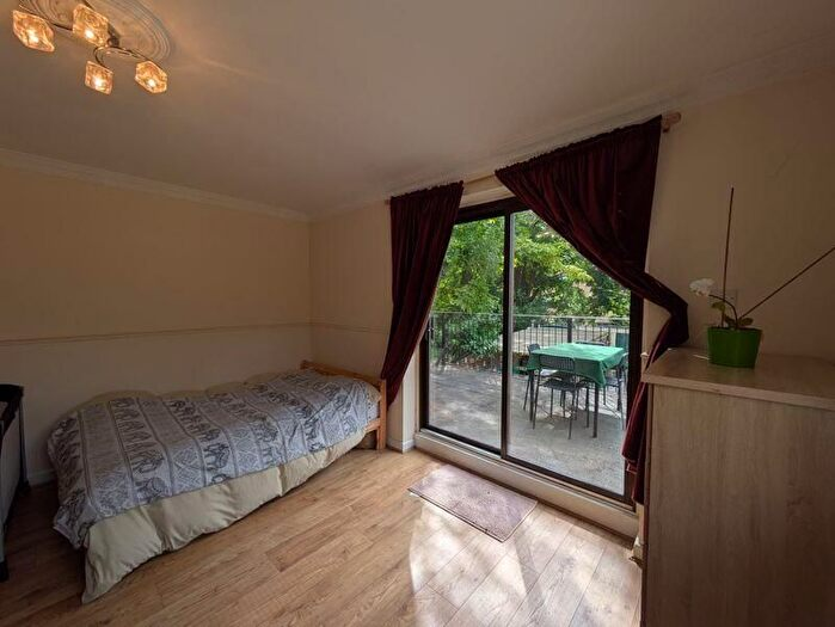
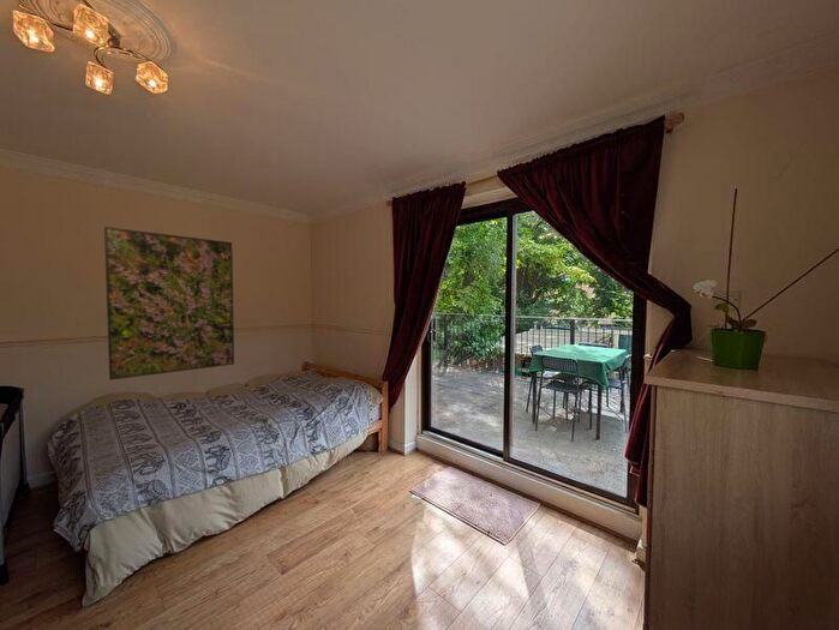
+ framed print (176, 304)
